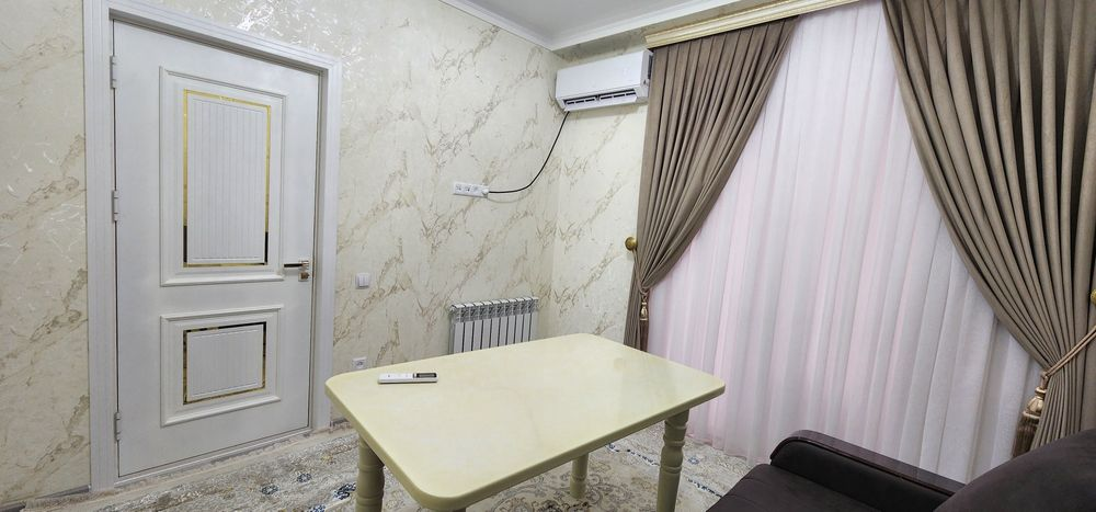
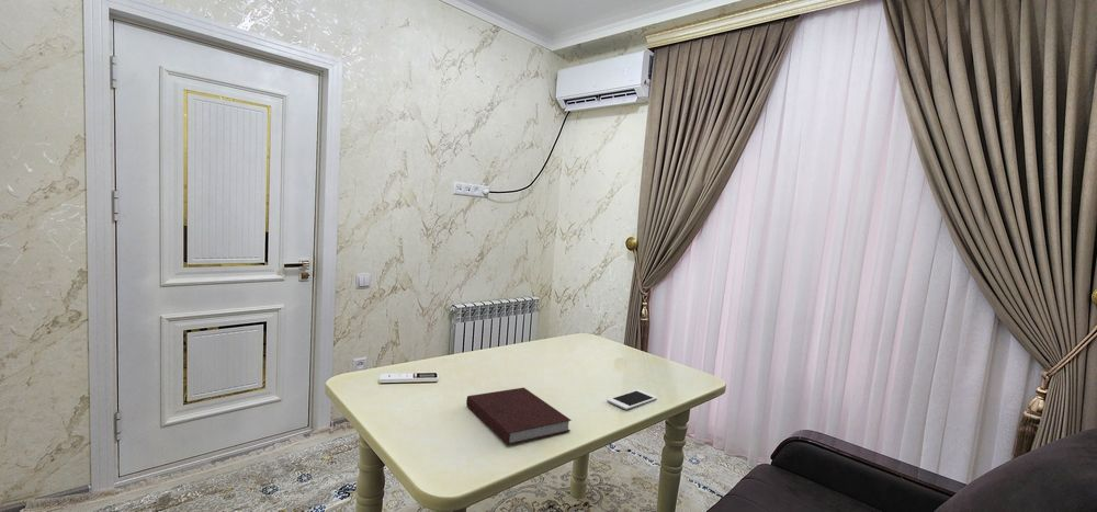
+ notebook (516, 412)
+ cell phone (632, 399)
